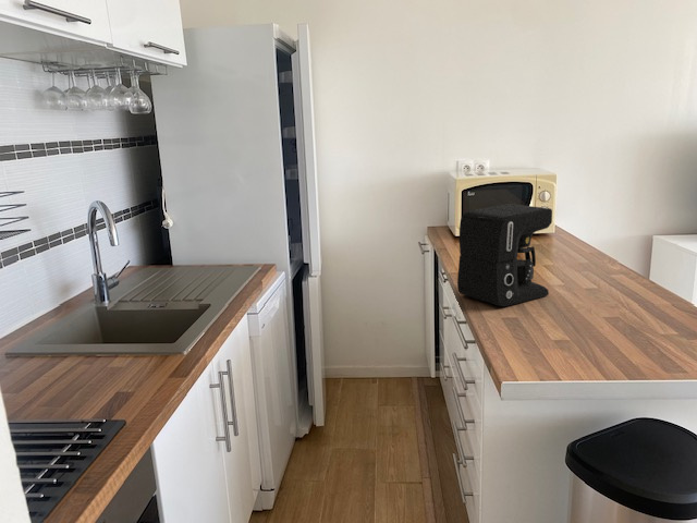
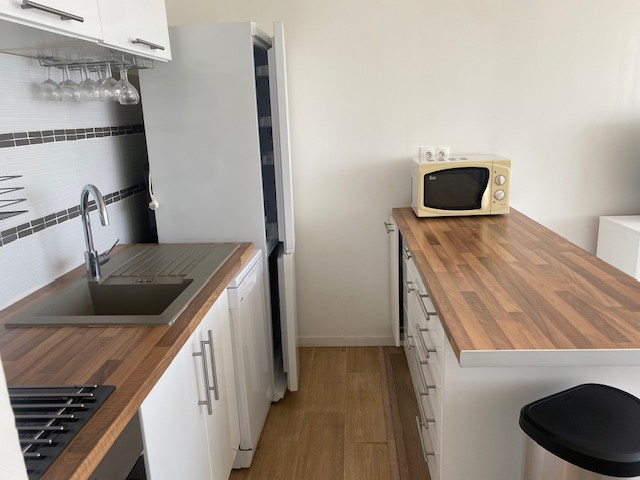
- coffee maker (508, 253)
